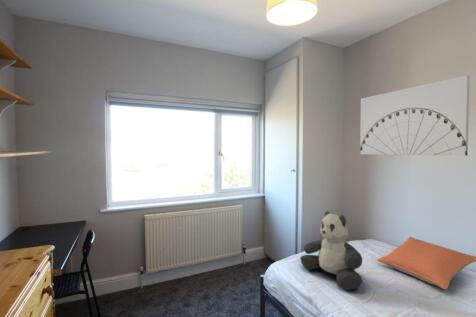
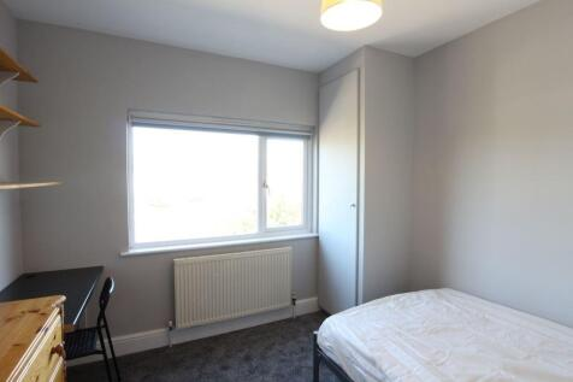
- teddy bear (333, 245)
- wall art (404, 122)
- pillow (424, 259)
